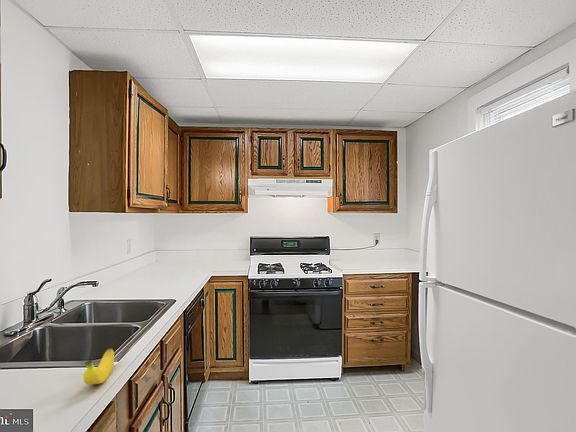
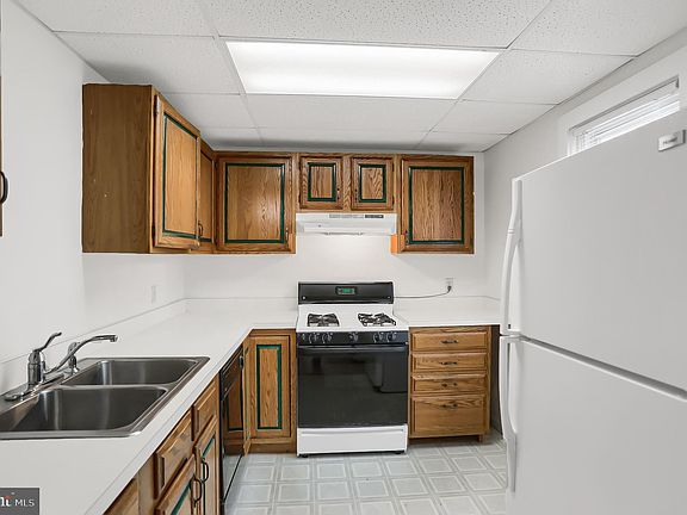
- banana (99, 364)
